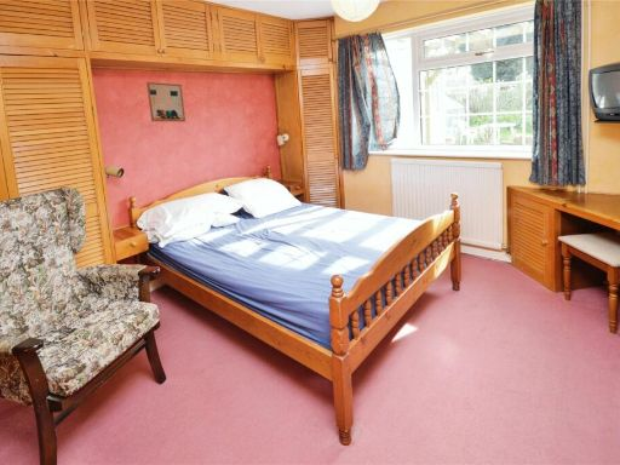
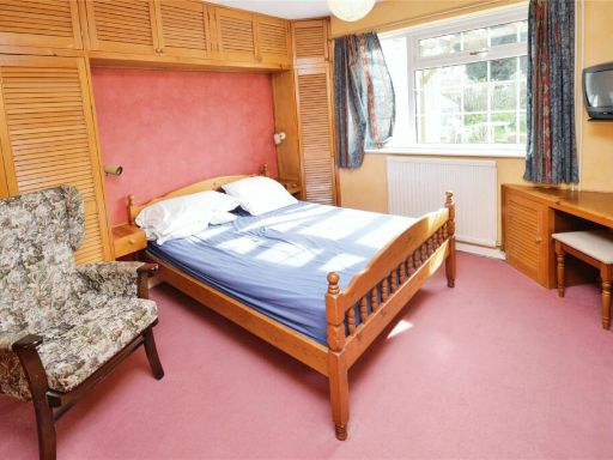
- wall art (166, 102)
